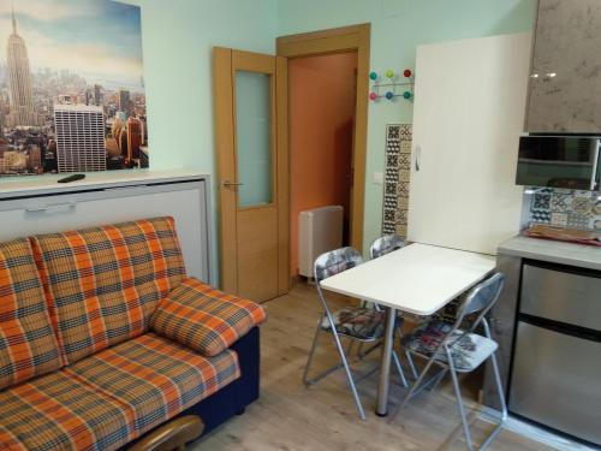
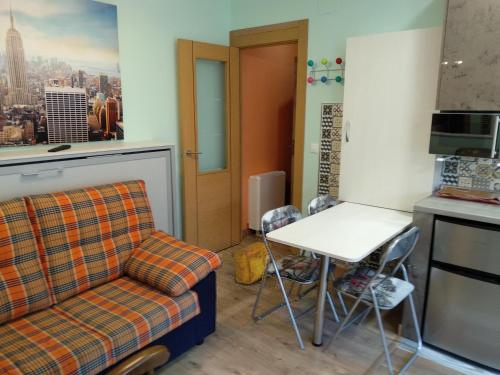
+ backpack (255, 260)
